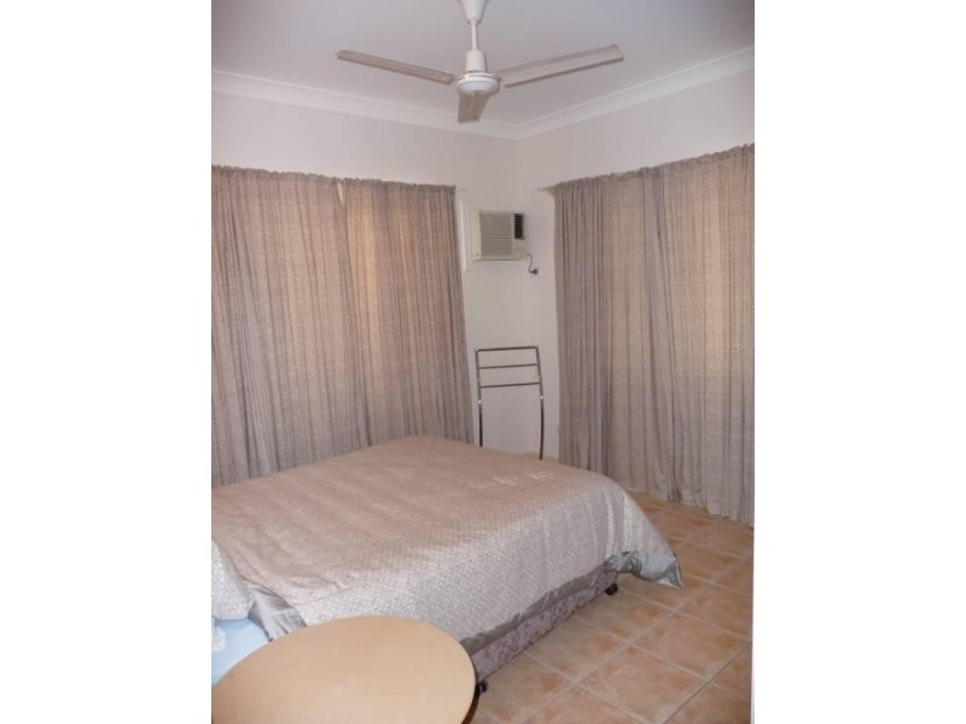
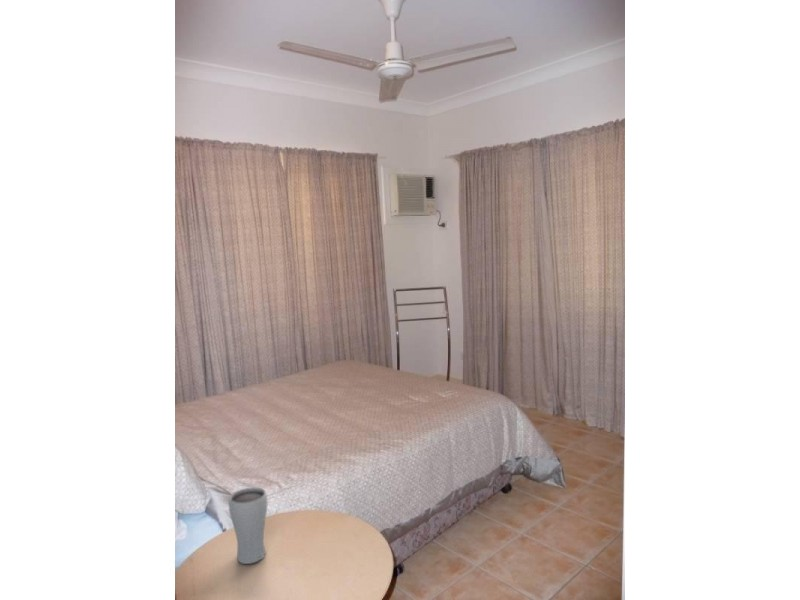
+ drinking glass (249, 526)
